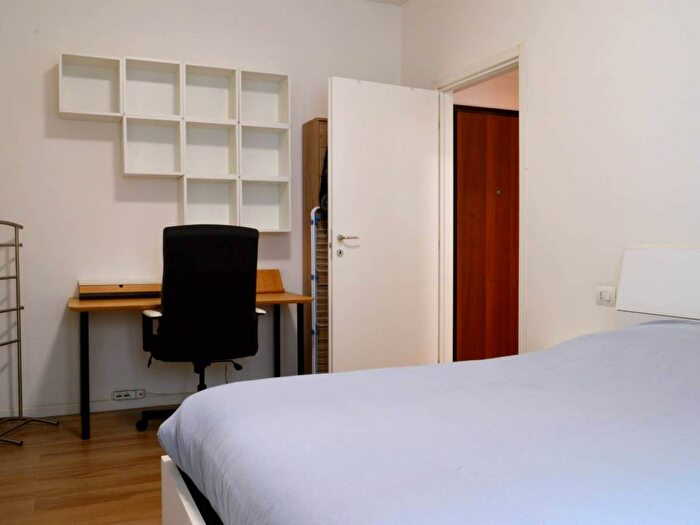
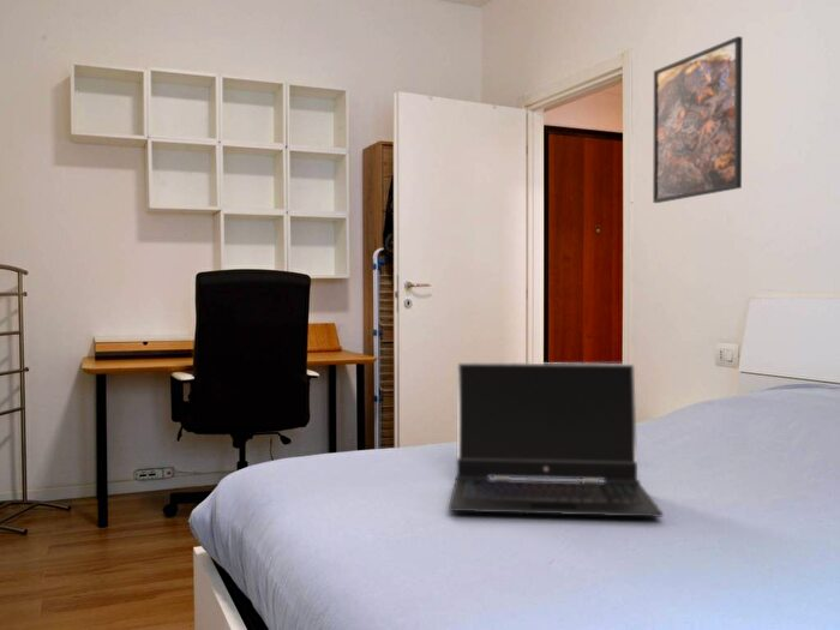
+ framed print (694, 125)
+ laptop computer (548, 434)
